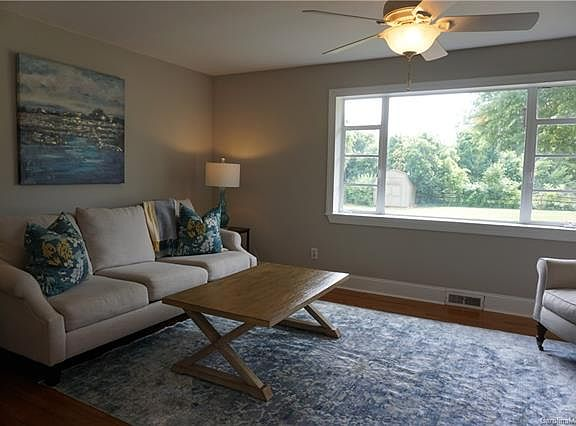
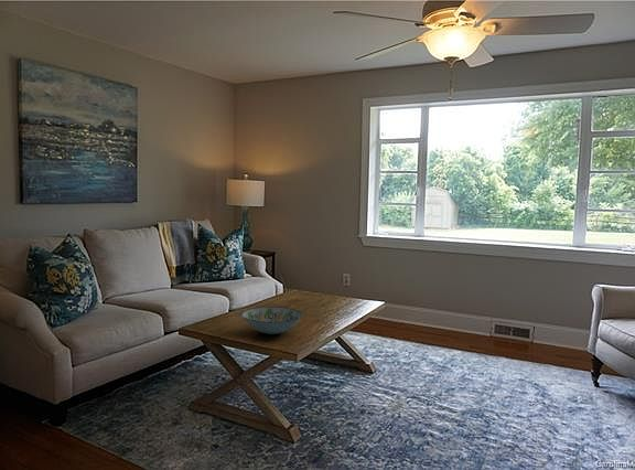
+ decorative bowl (271, 322)
